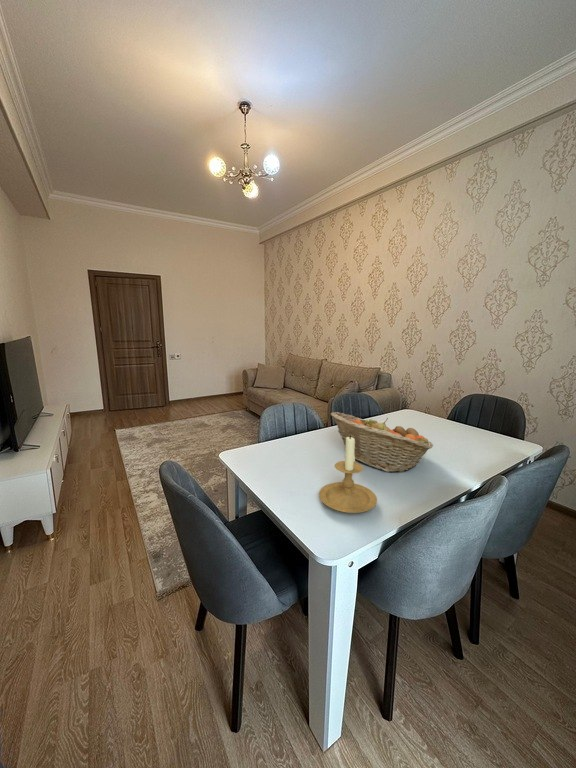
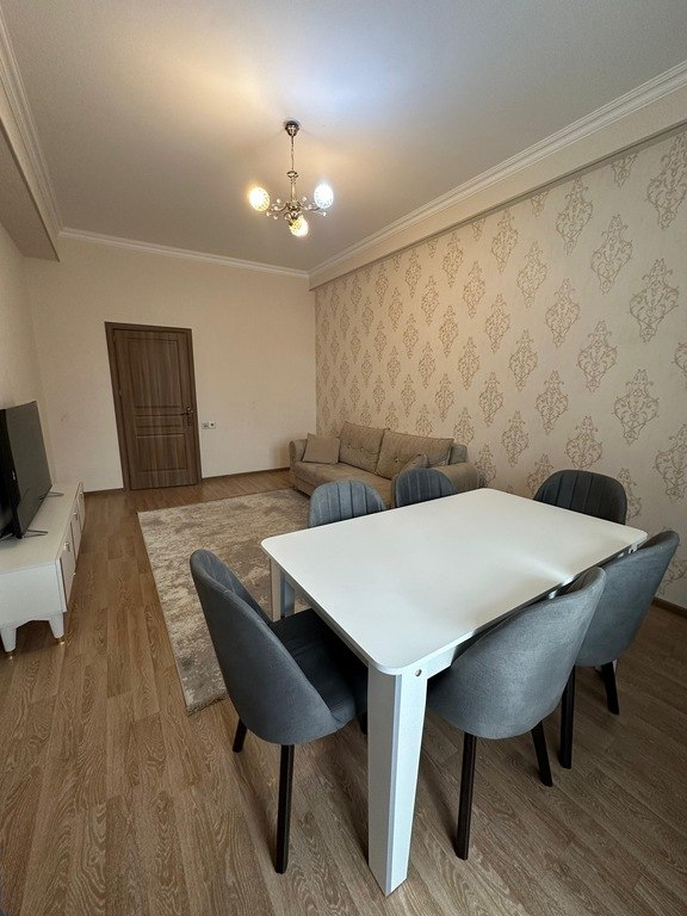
- fruit basket (377, 436)
- candle holder (348, 469)
